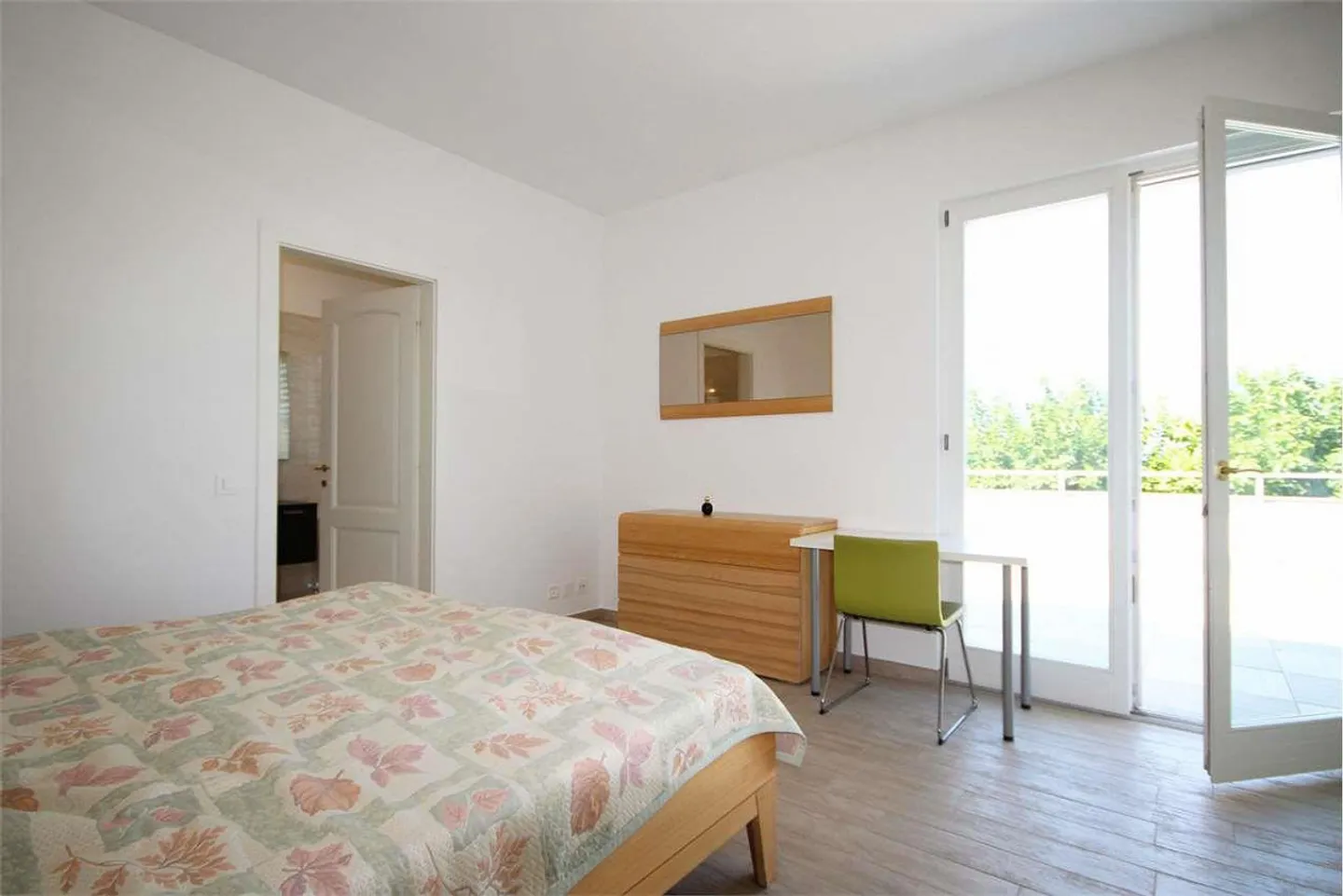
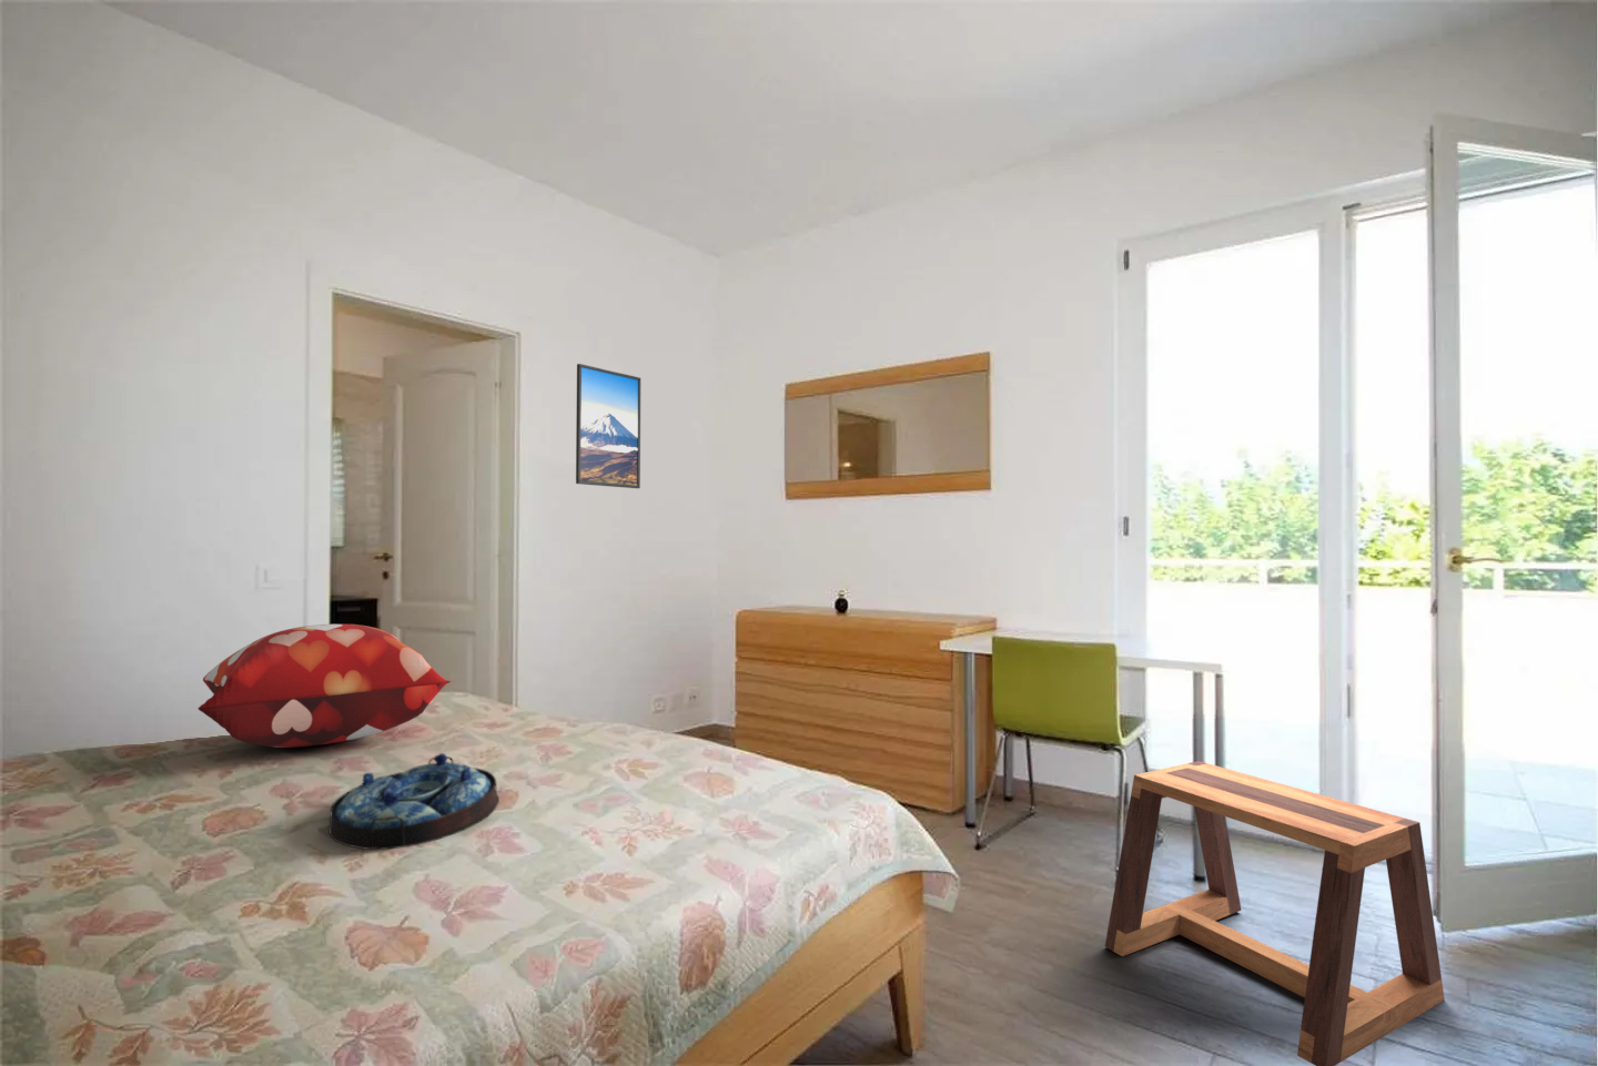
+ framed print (609, 428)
+ stool (1237, 890)
+ decorative pillow (326, 681)
+ serving tray (418, 792)
